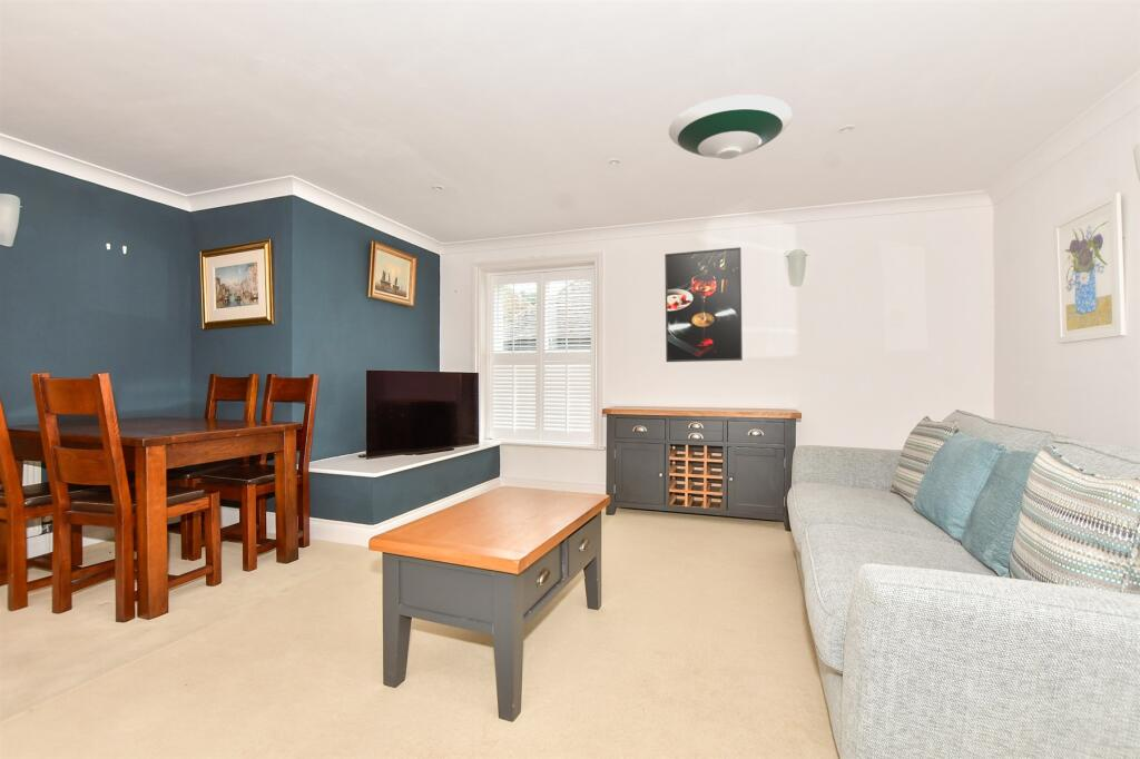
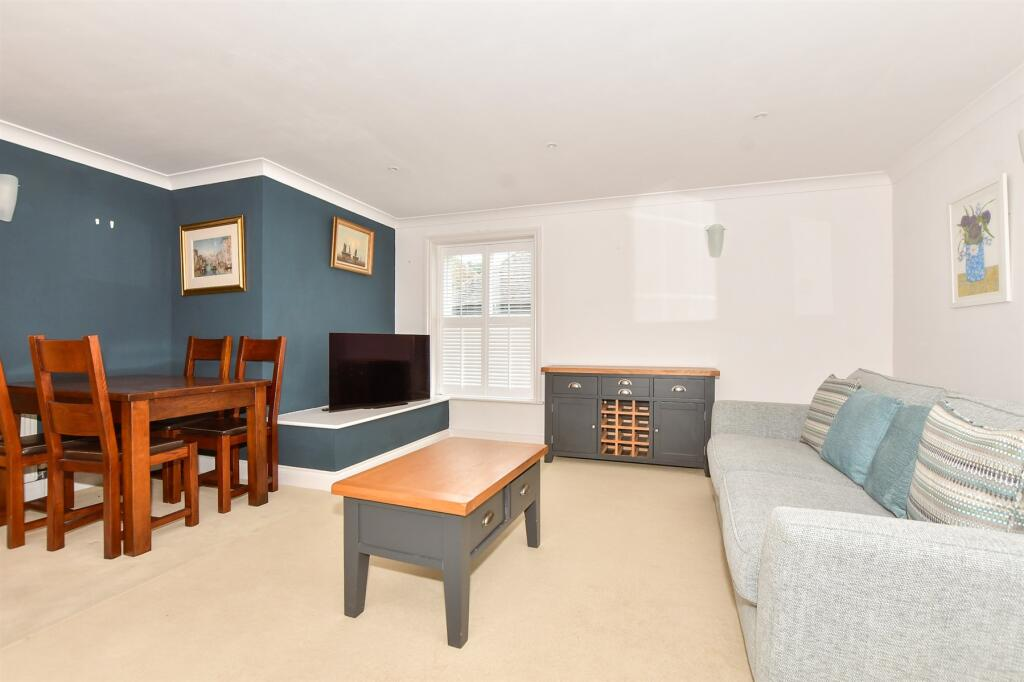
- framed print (702, 305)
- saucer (728, 140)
